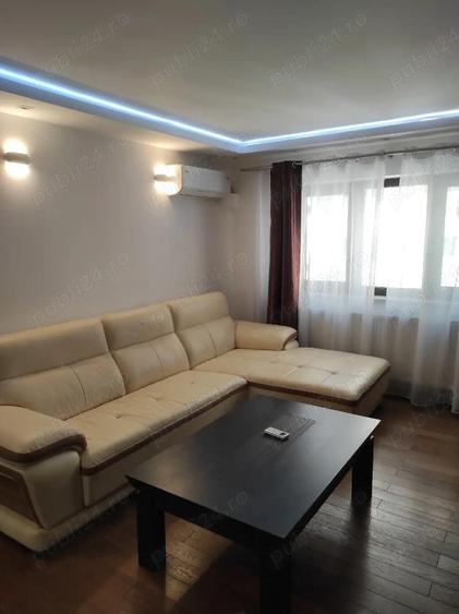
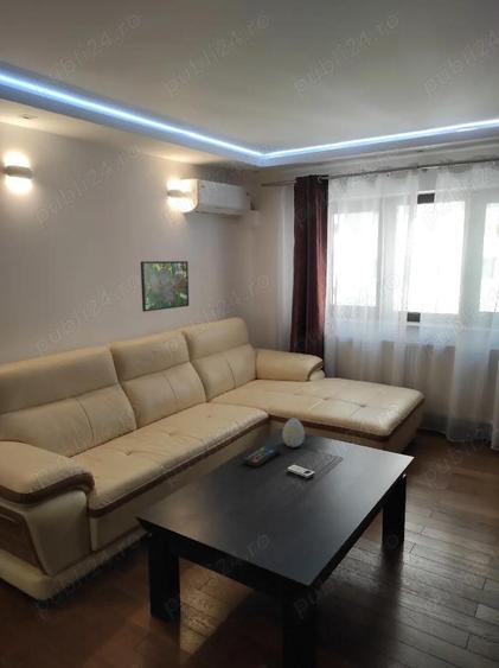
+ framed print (166, 285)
+ remote control (261, 454)
+ decorative egg (293, 431)
